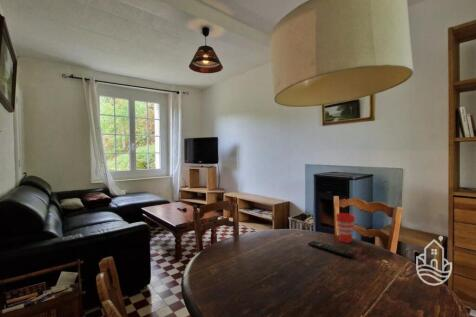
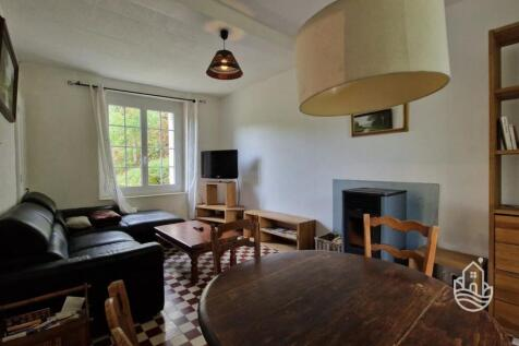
- cup (345, 228)
- remote control (330, 249)
